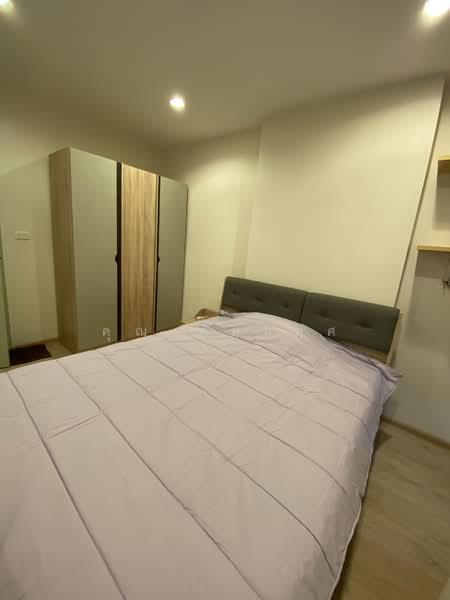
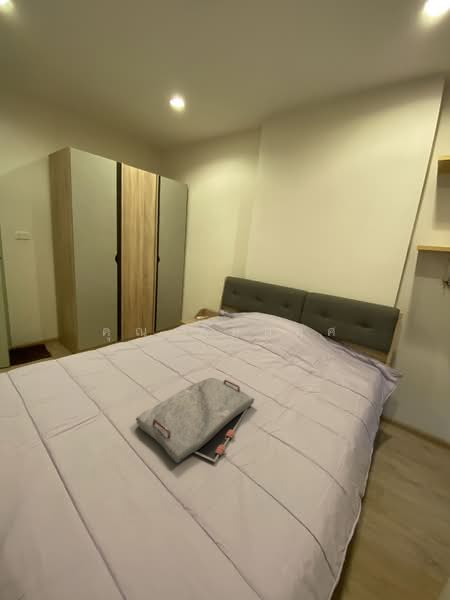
+ serving tray (205, 411)
